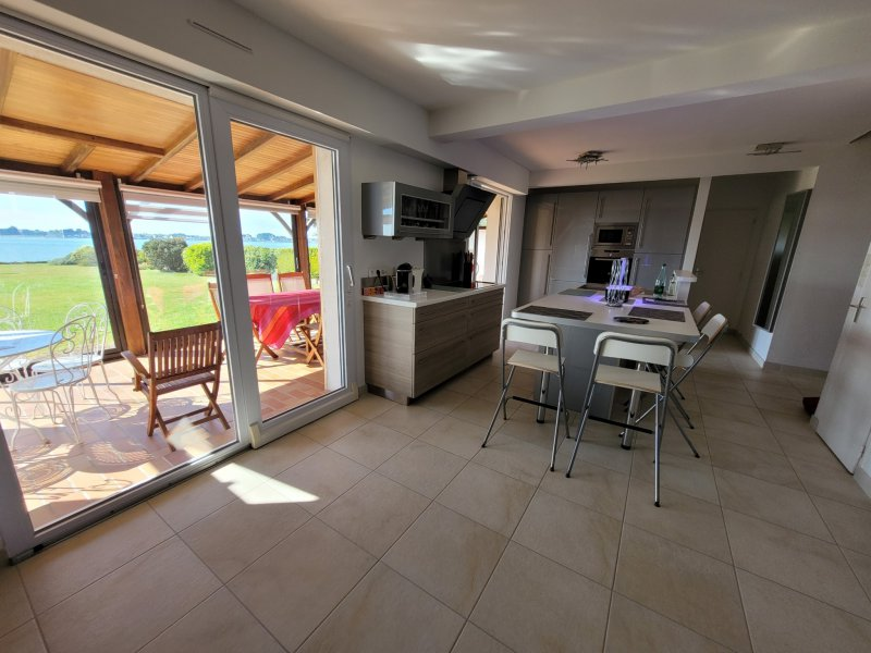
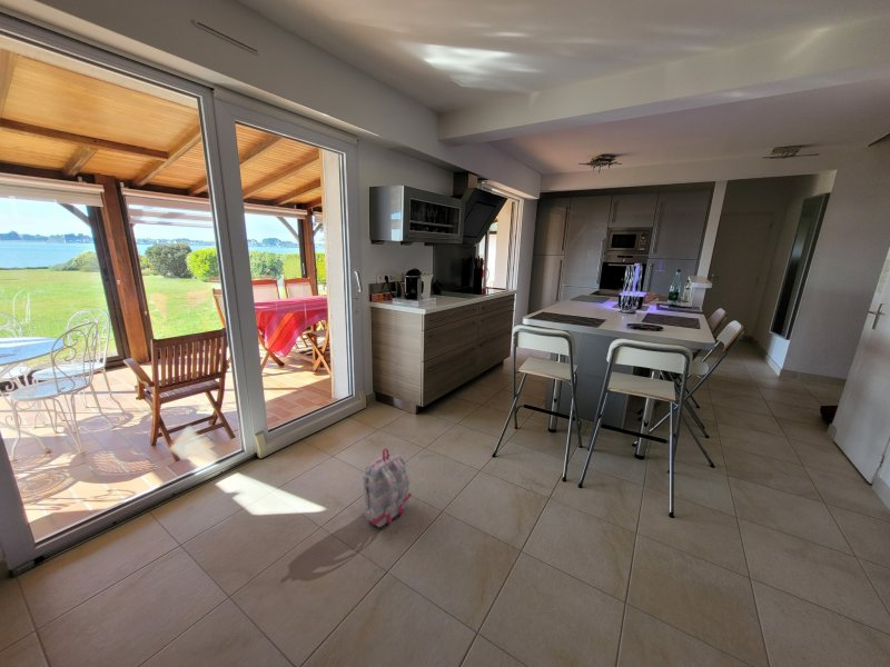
+ backpack (387, 482)
